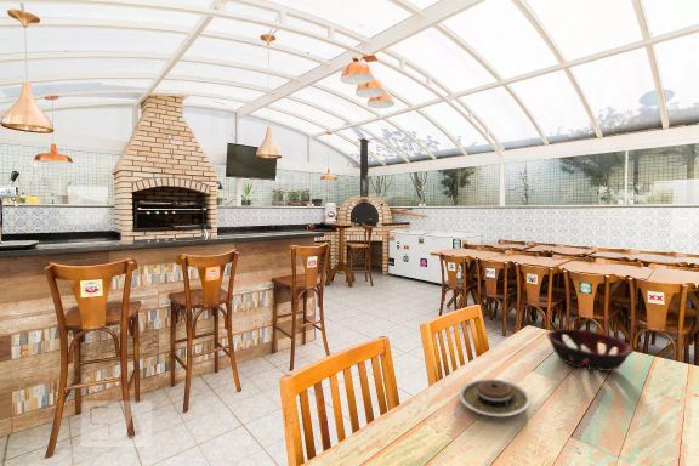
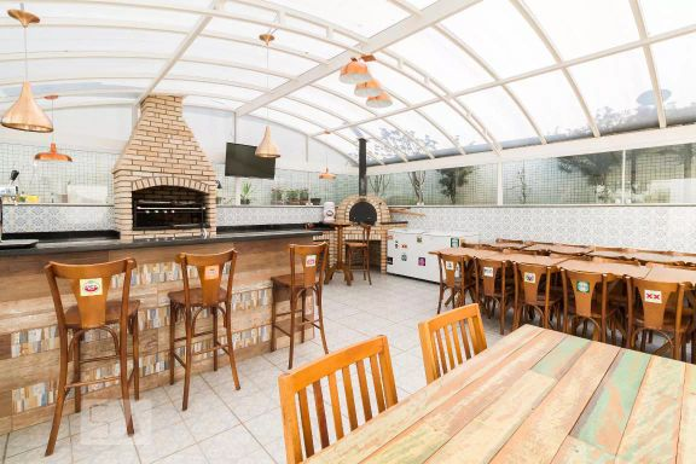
- decorative bowl (586, 352)
- plate (494, 393)
